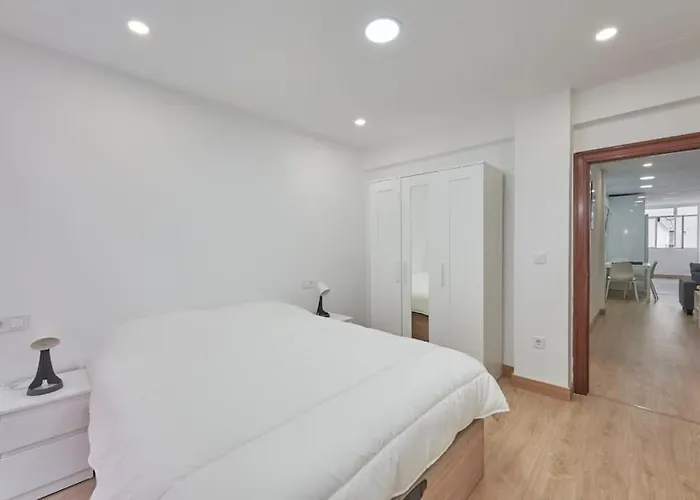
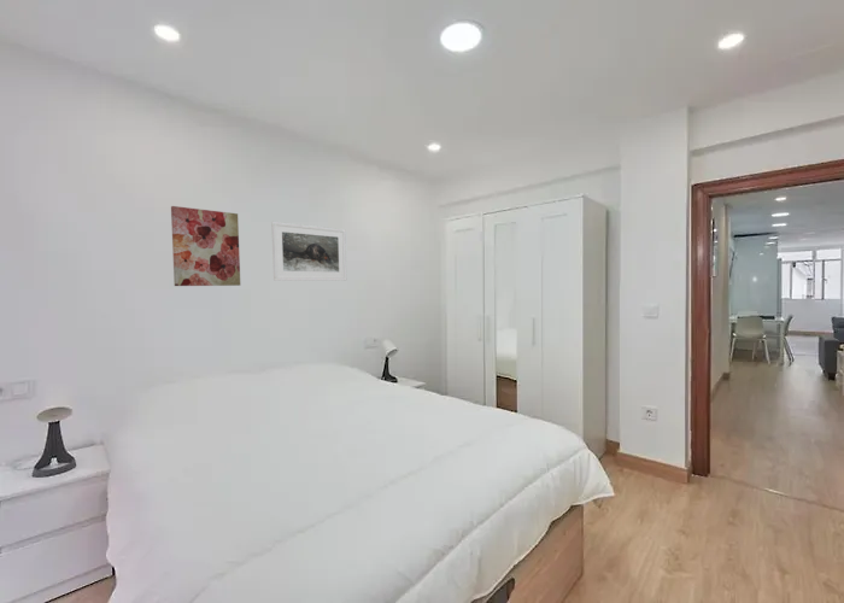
+ wall art (207, 247)
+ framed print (311, 252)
